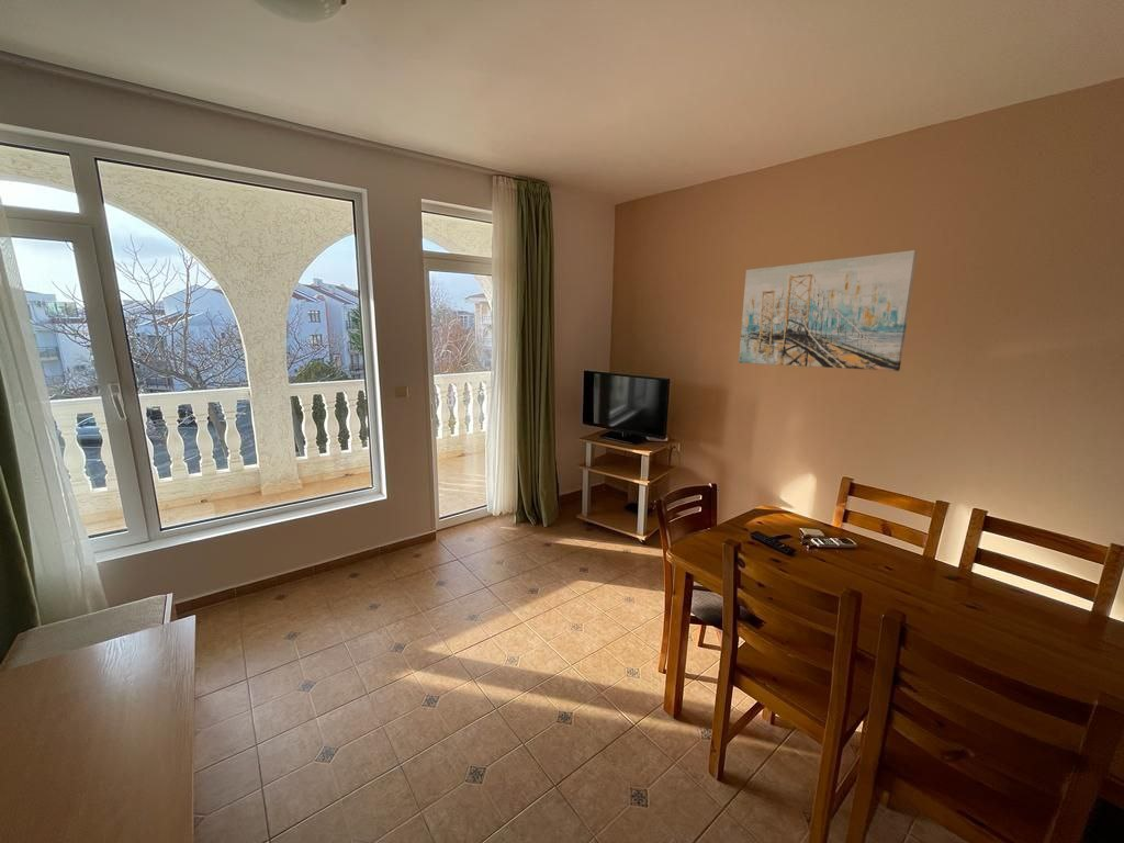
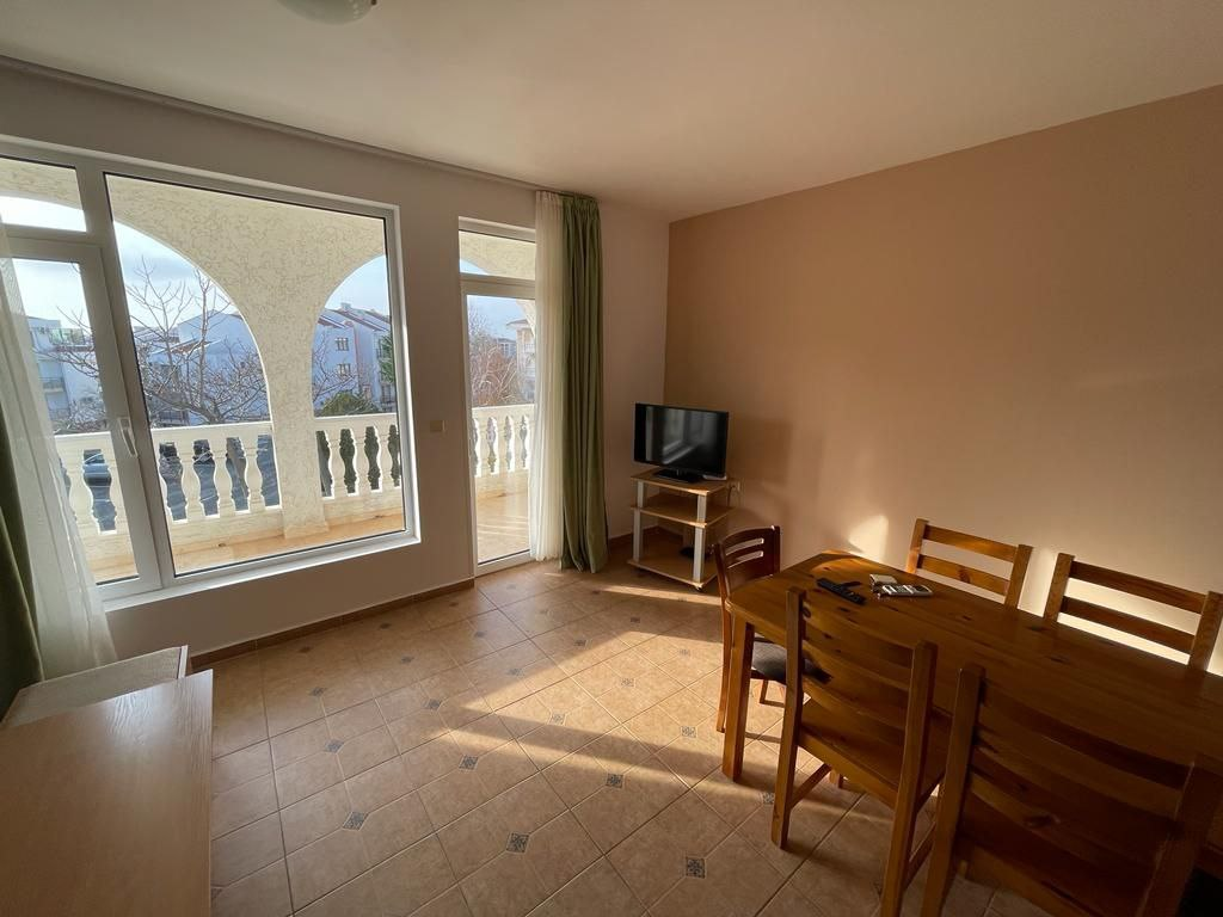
- wall art (814, 315)
